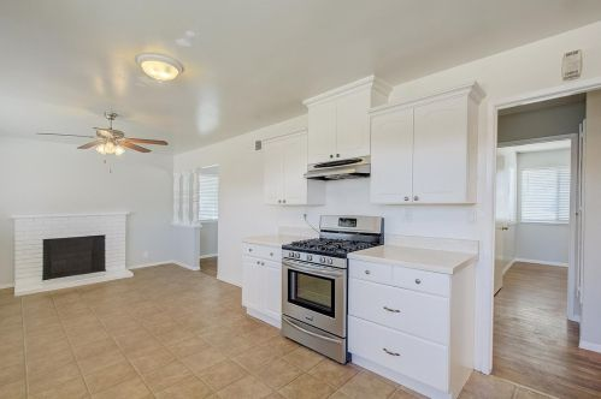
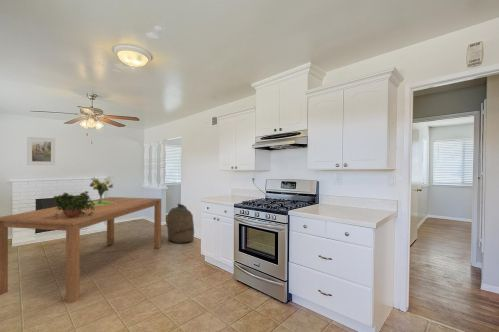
+ potted plant (74, 203)
+ bag (180, 222)
+ dining table (107, 235)
+ bouquet (103, 190)
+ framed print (41, 151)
